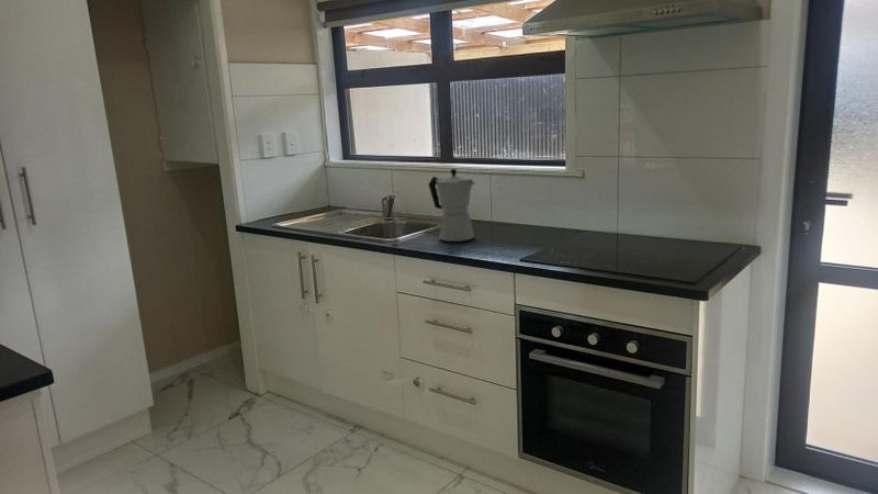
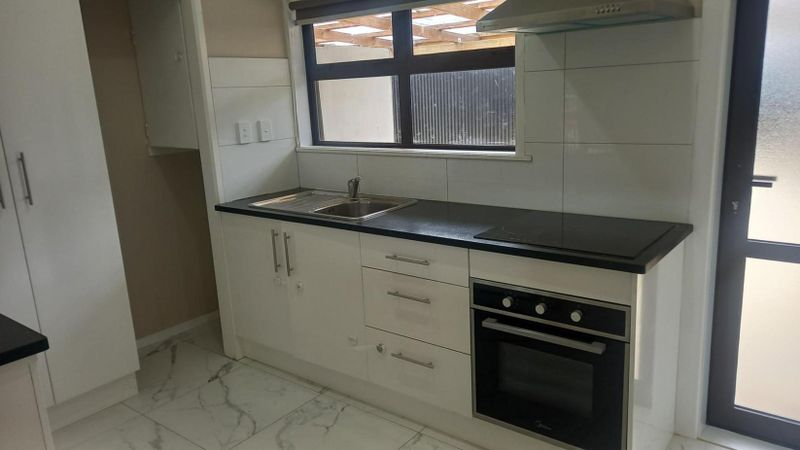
- moka pot (451, 203)
